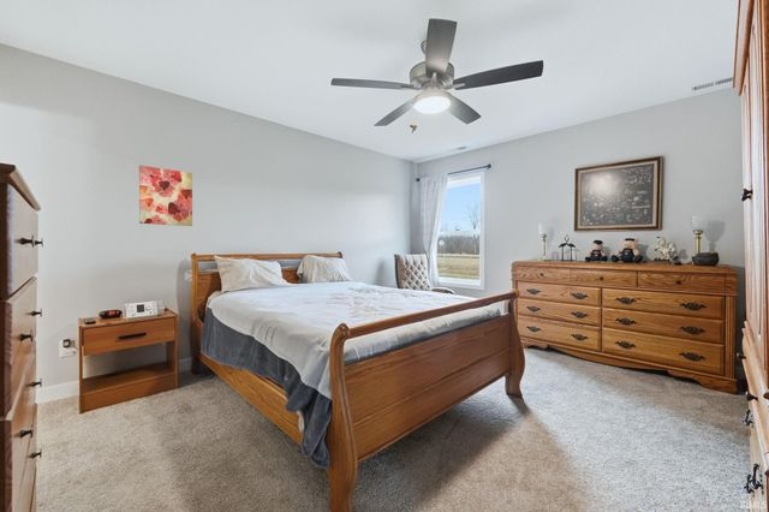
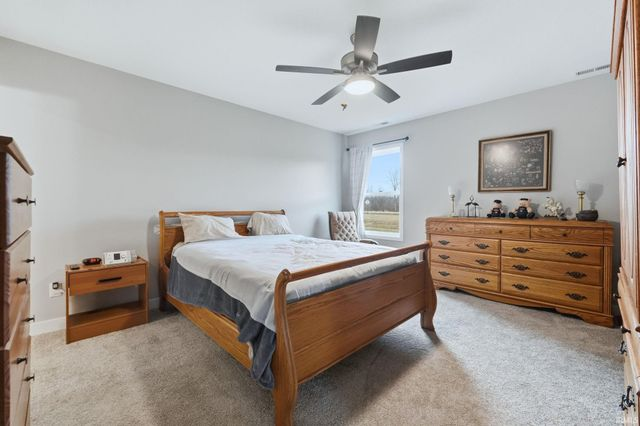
- wall art (166, 197)
